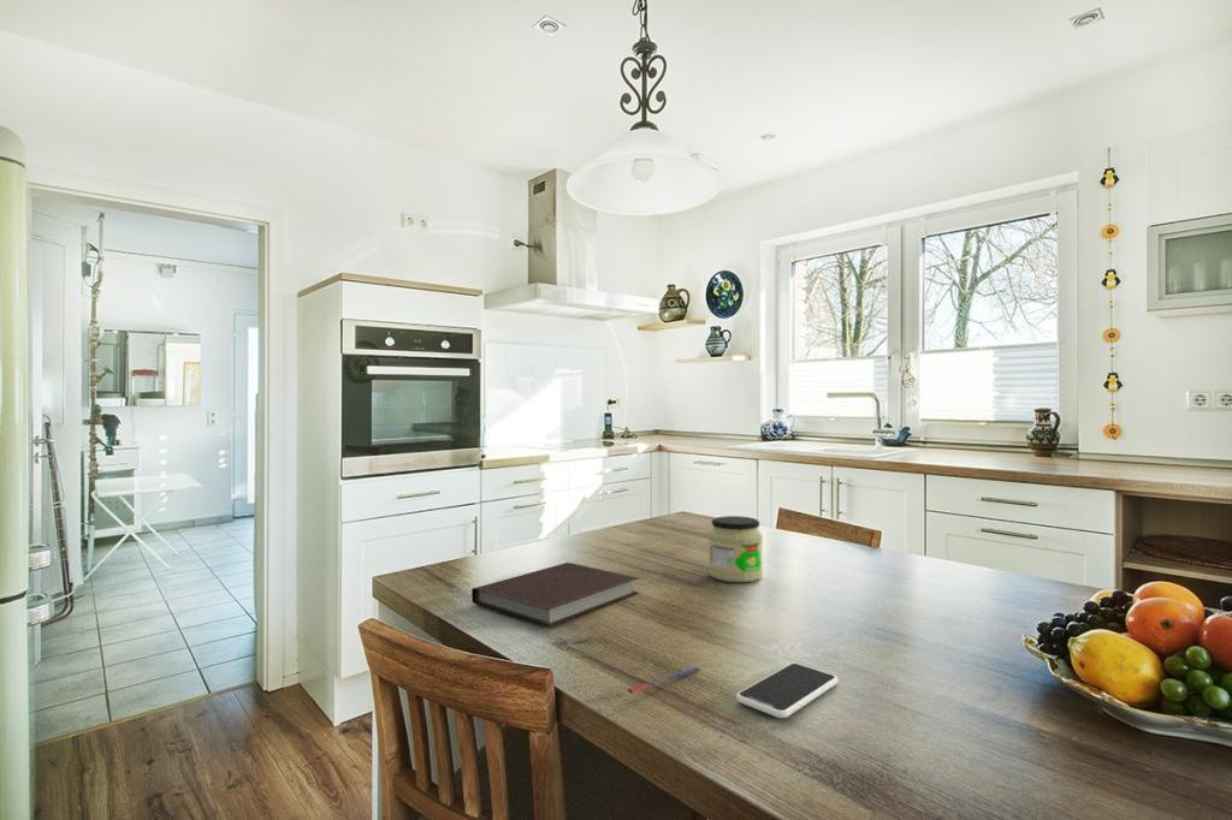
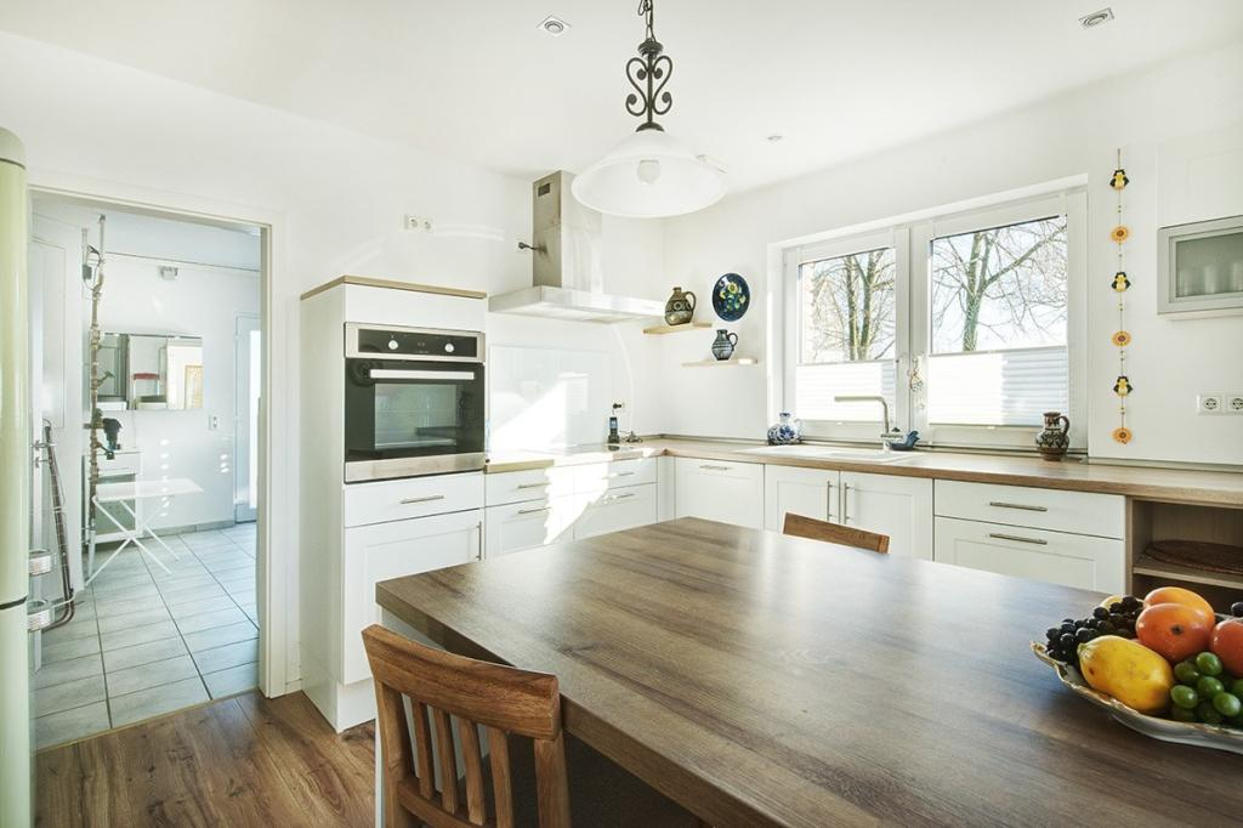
- jar (735, 547)
- pen (667, 678)
- notebook (557, 589)
- smartphone (788, 688)
